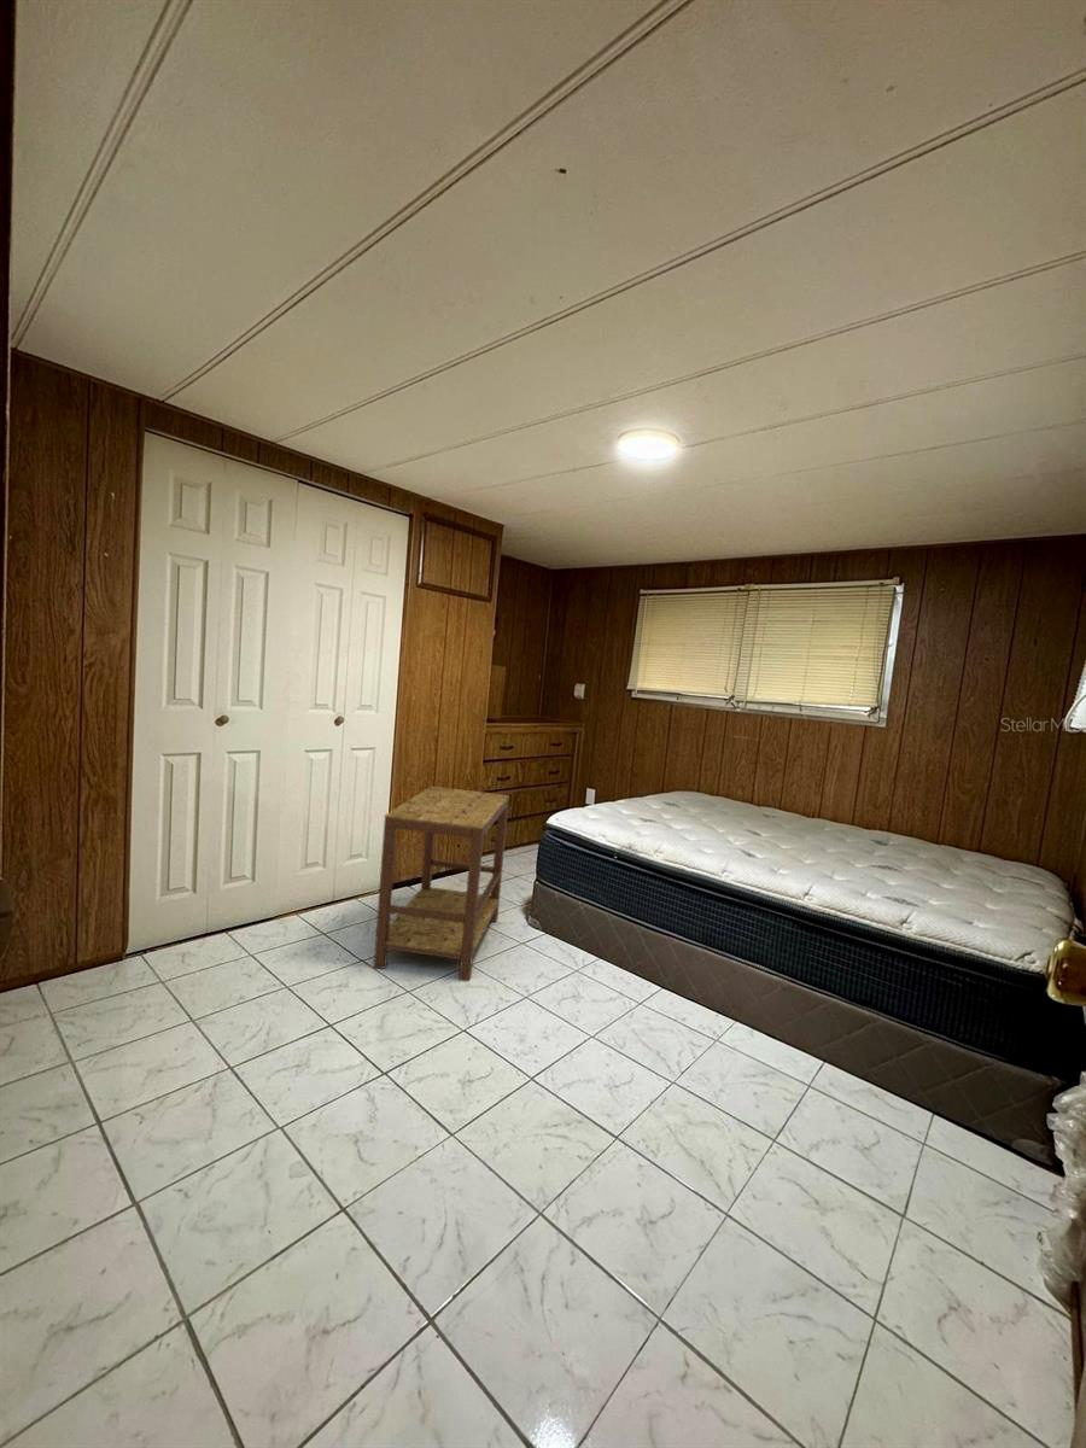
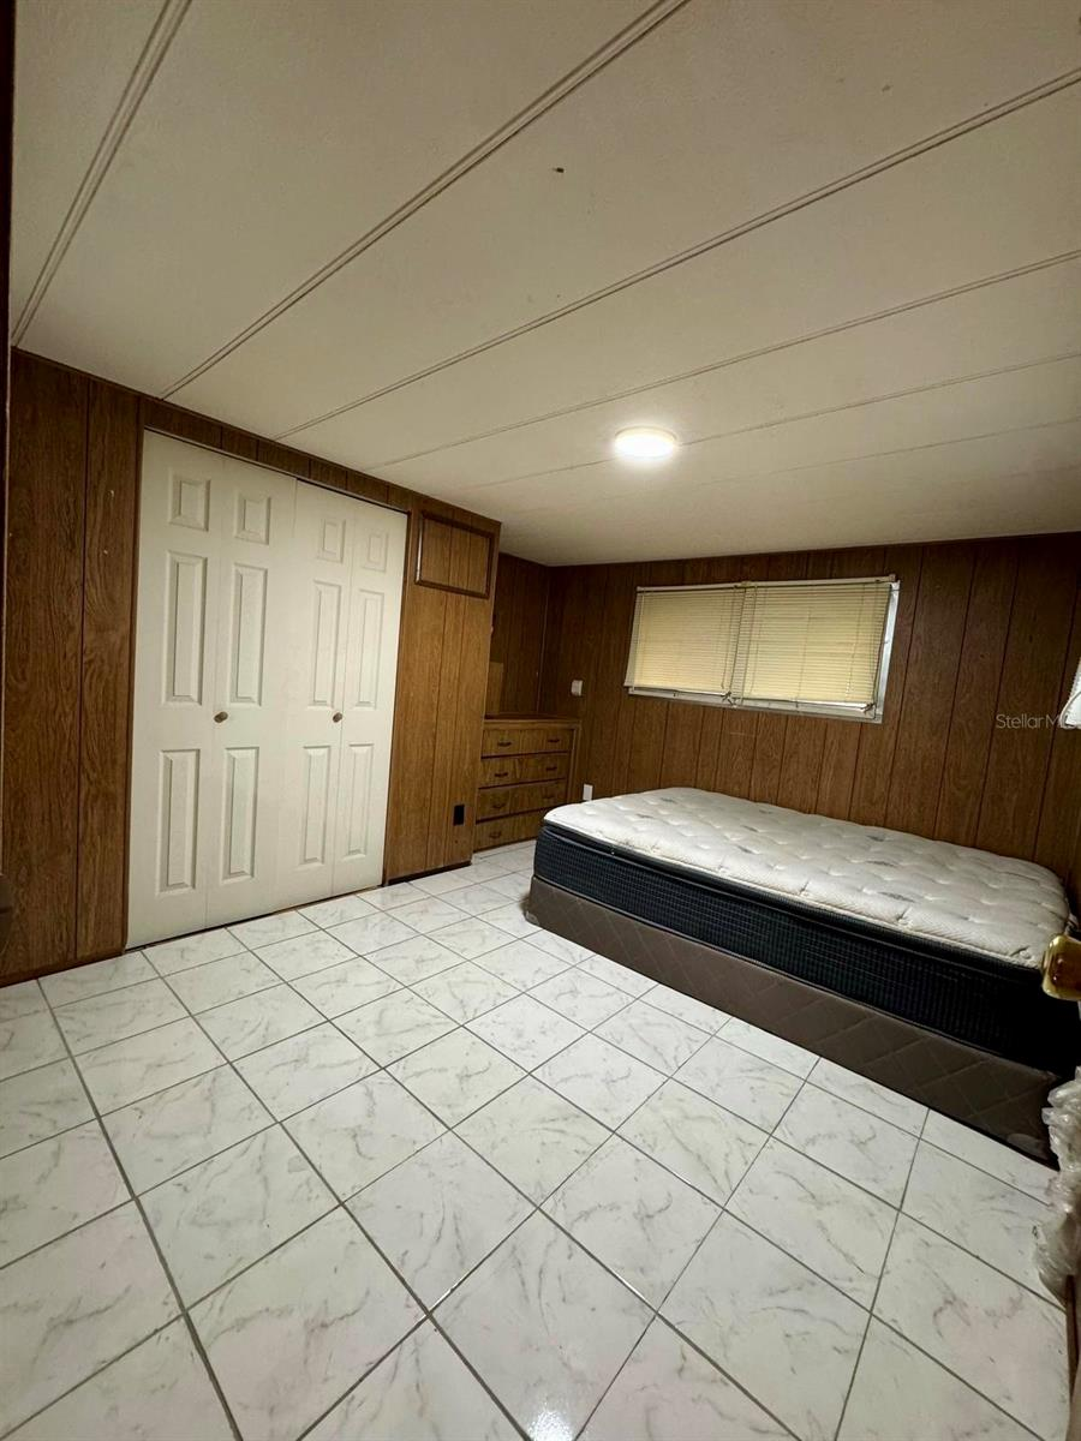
- side table (448, 866)
